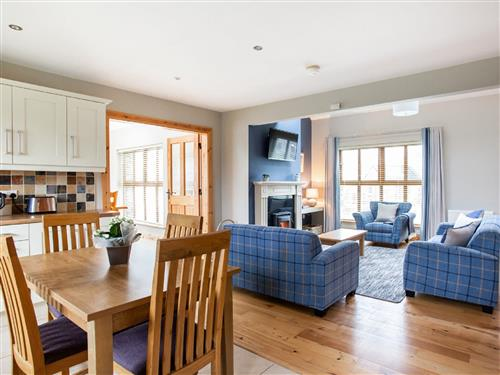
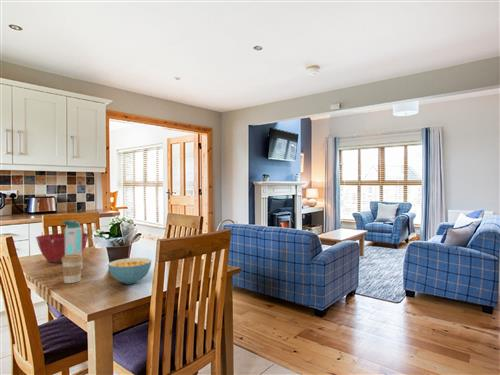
+ water bottle (72, 245)
+ mixing bowl (63, 247)
+ coffee cup (72, 267)
+ cereal bowl (130, 272)
